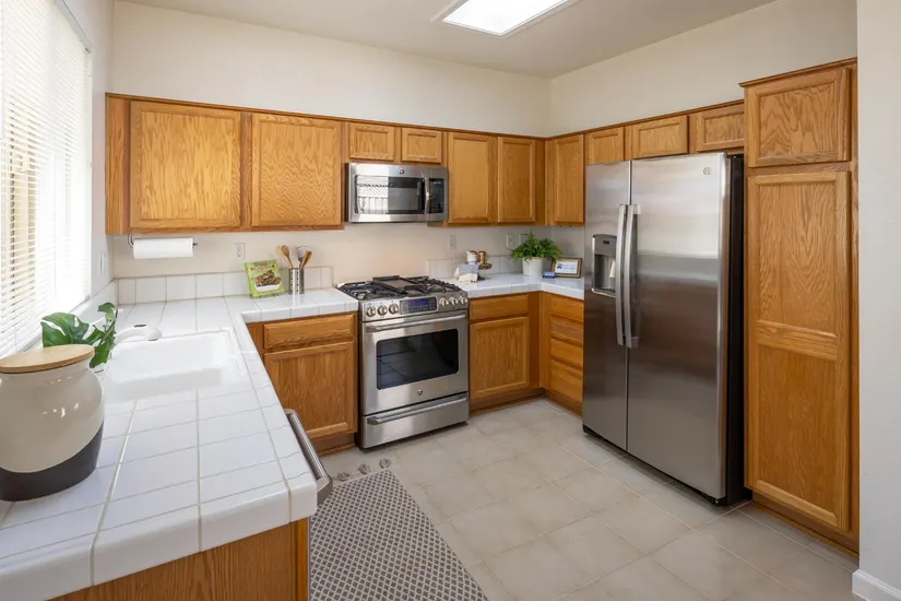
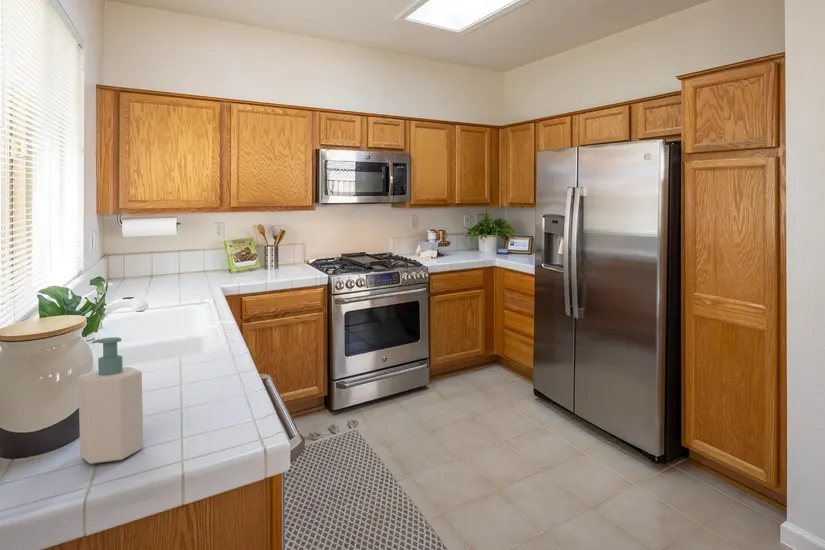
+ soap bottle (111, 395)
